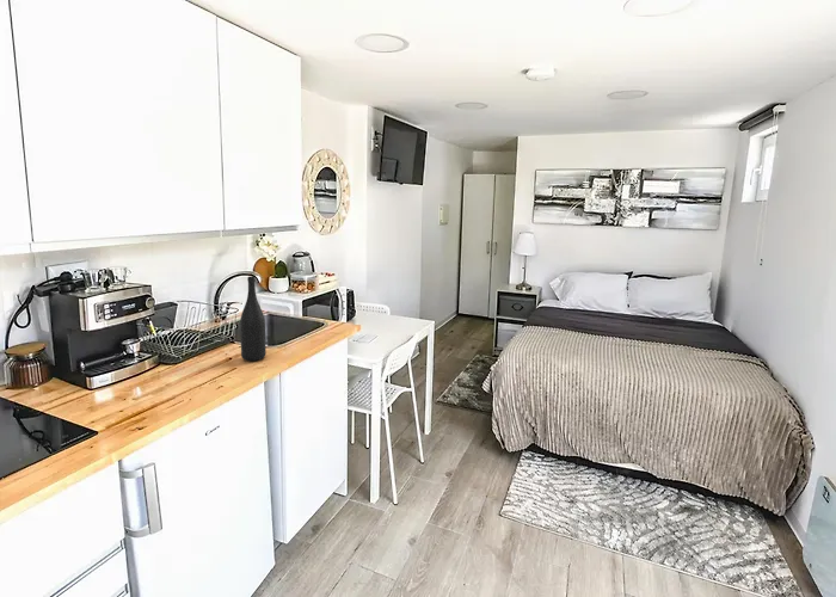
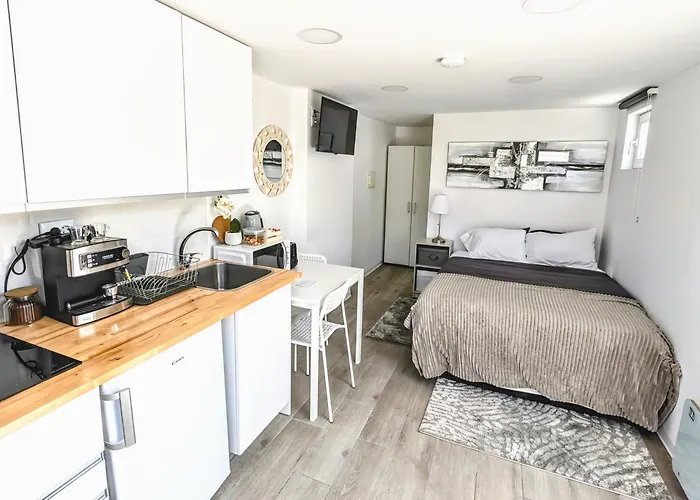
- wine bottle (252, 318)
